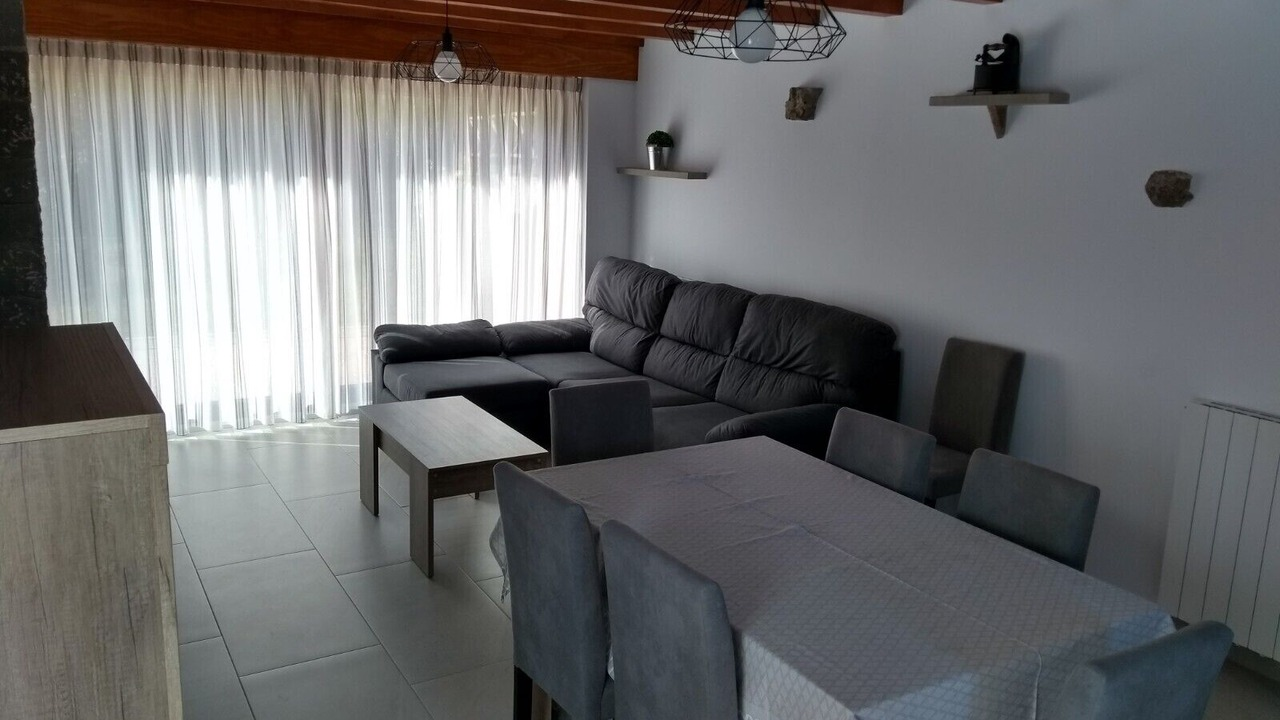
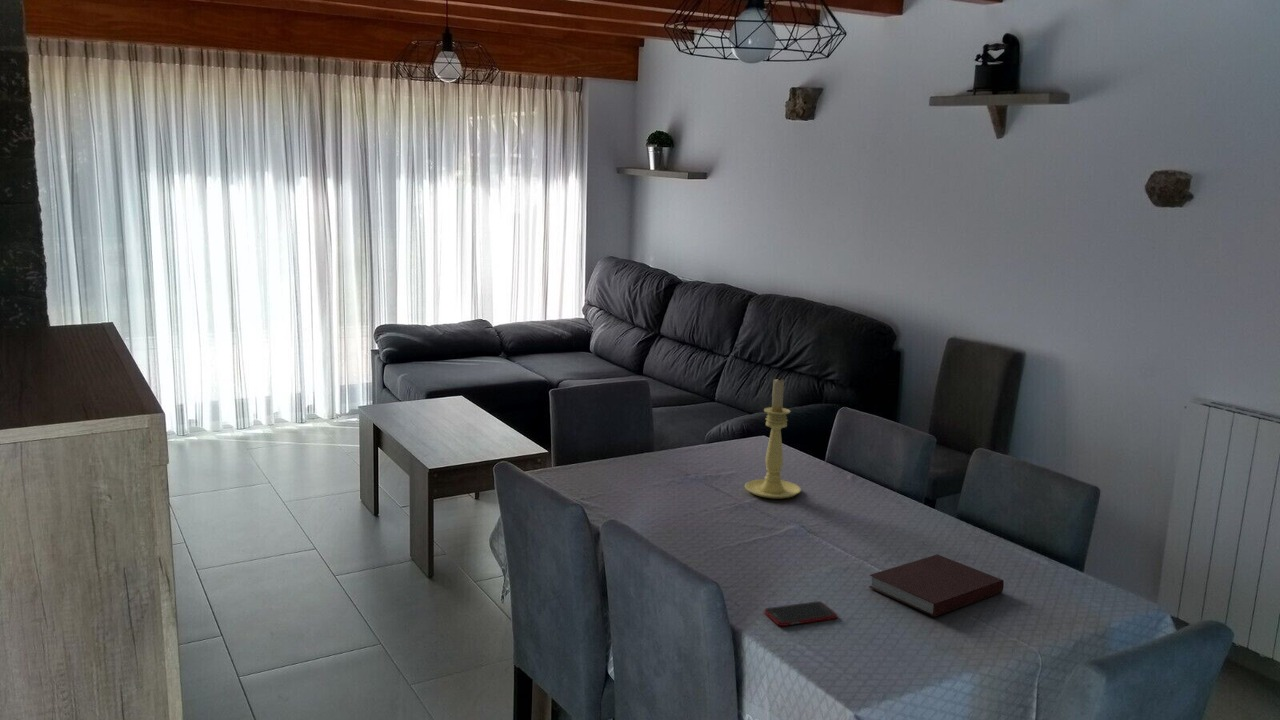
+ cell phone (800, 613)
+ notebook (936, 583)
+ candle holder (775, 434)
